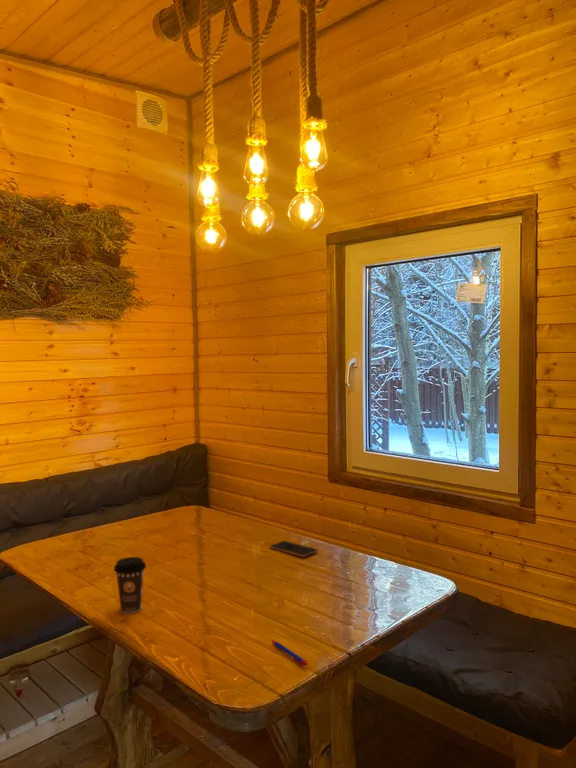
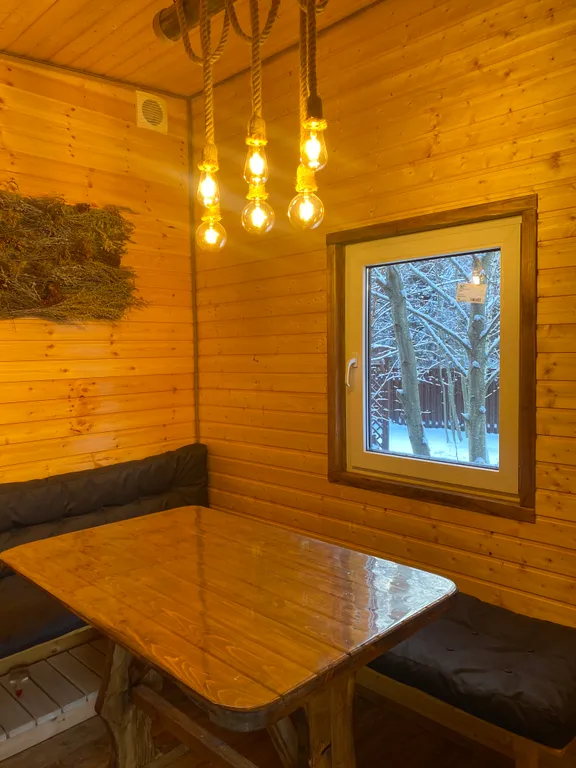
- coffee cup (130, 585)
- pen (288, 651)
- smartphone (293, 548)
